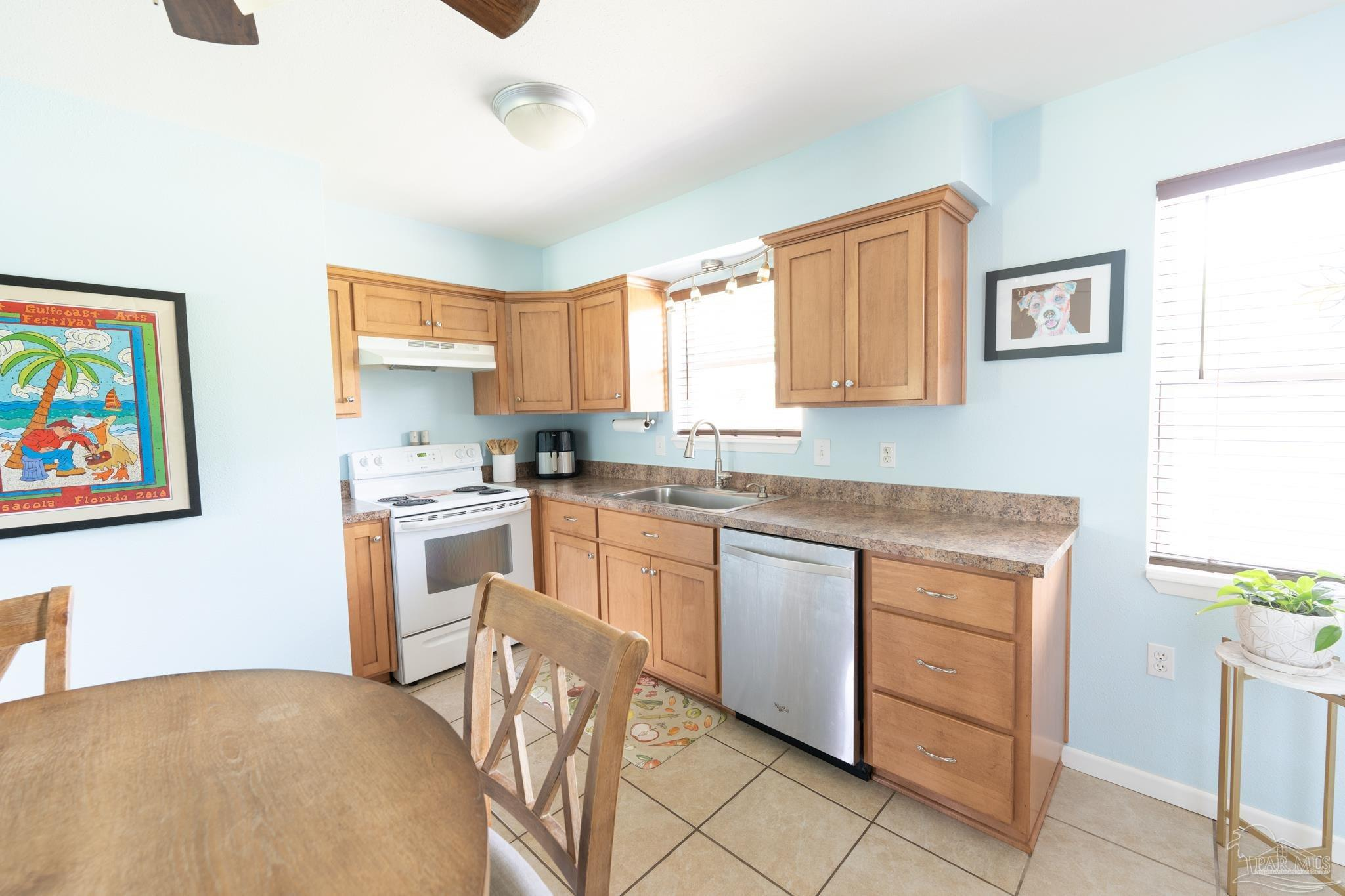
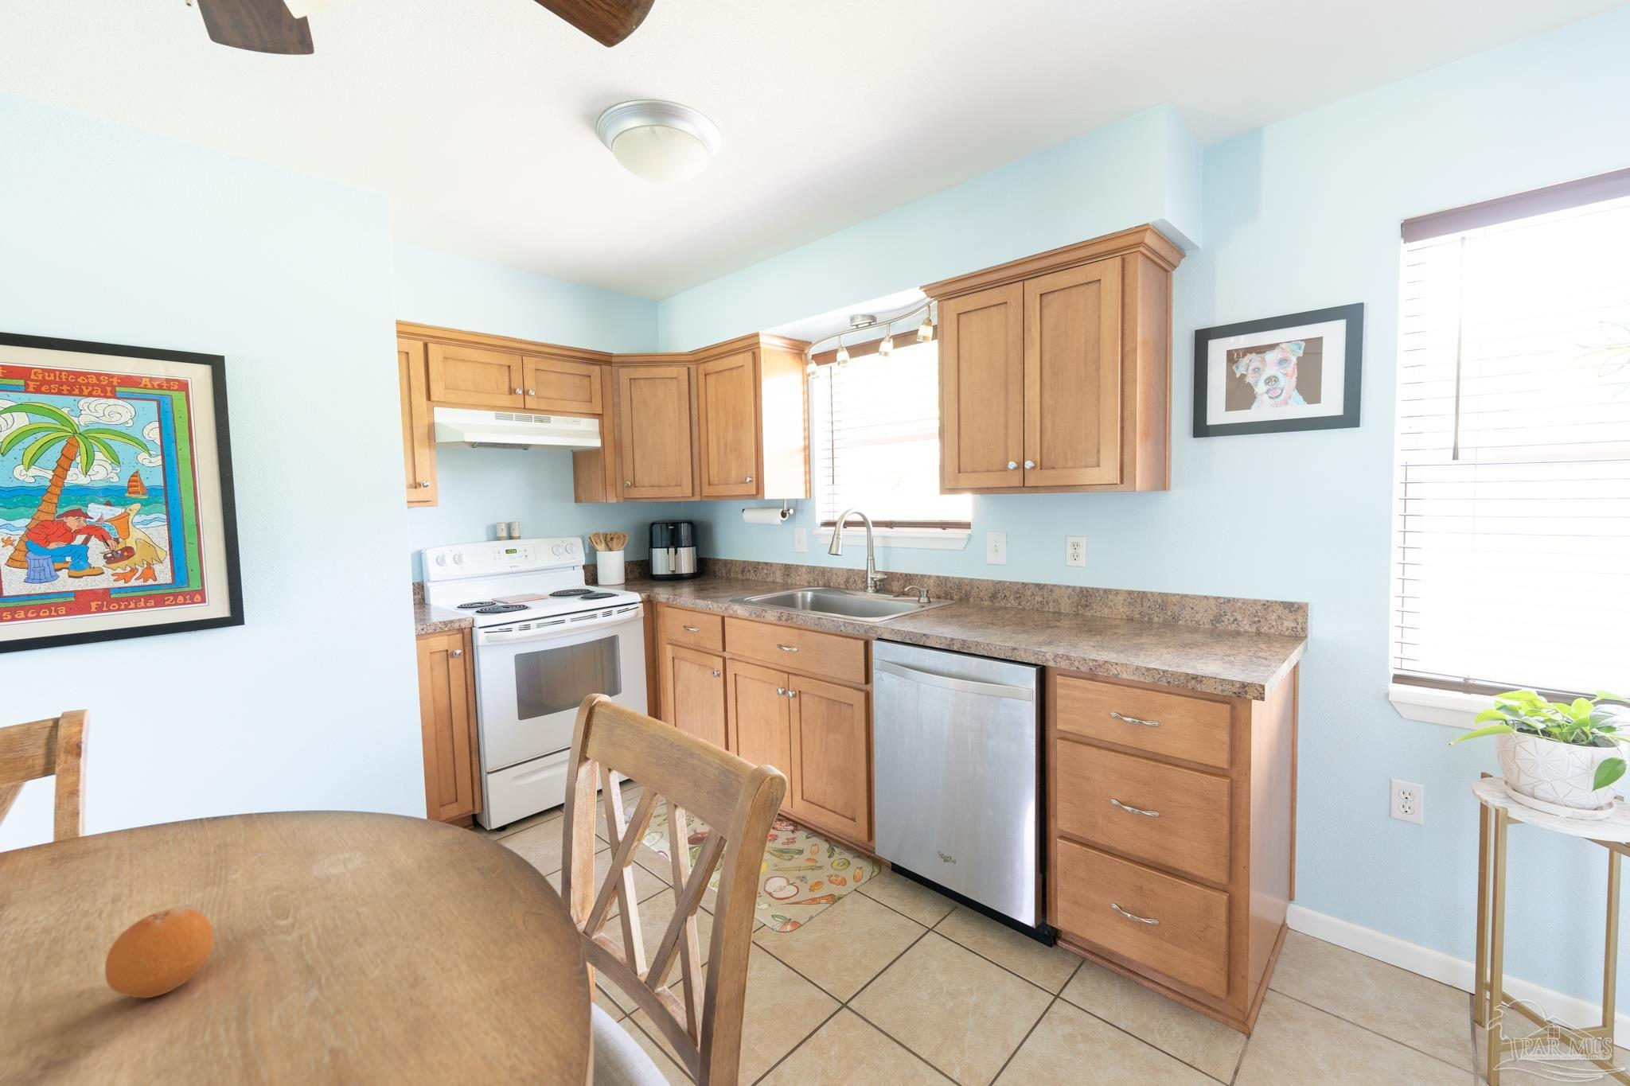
+ fruit (161, 953)
